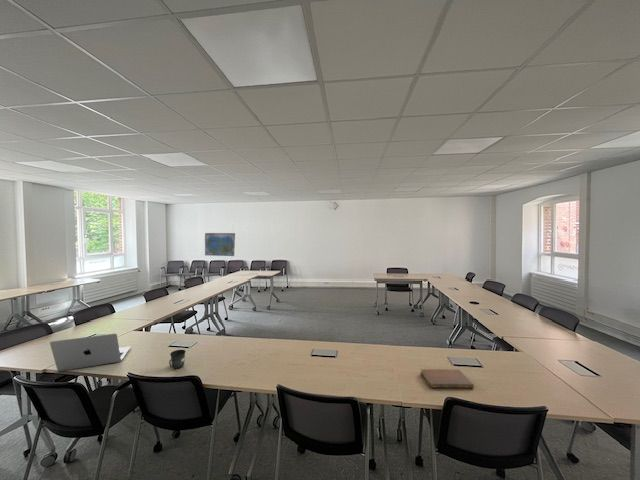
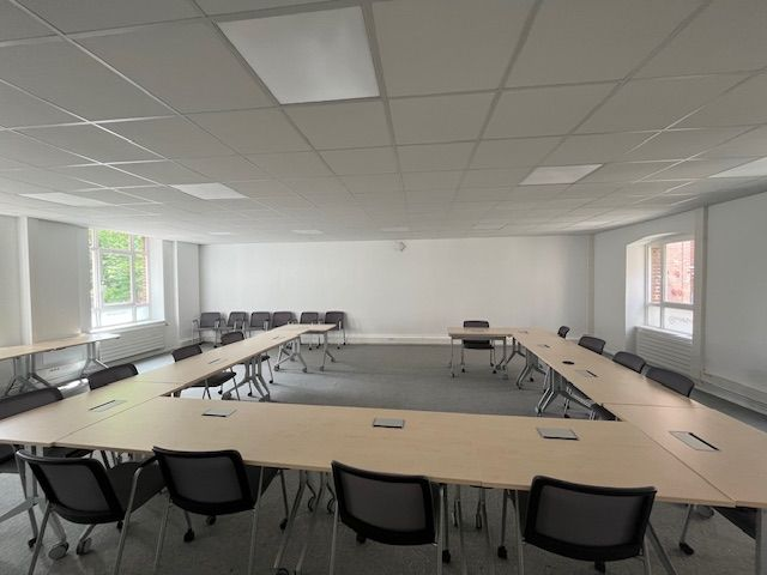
- notebook (445, 378)
- laptop (95, 345)
- world map (219, 244)
- mug (176, 360)
